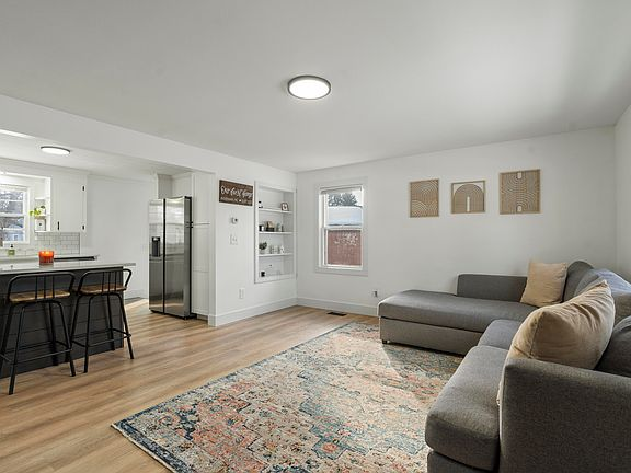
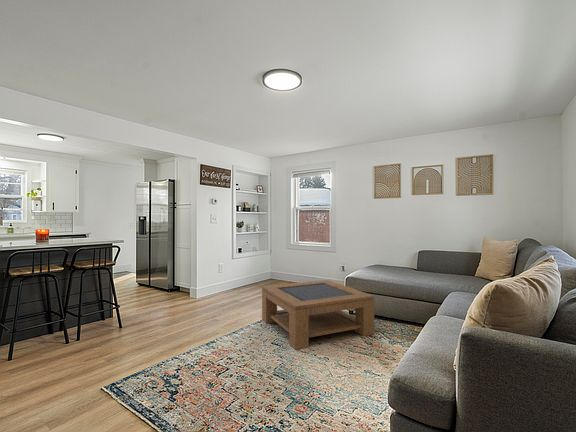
+ coffee table (314, 308)
